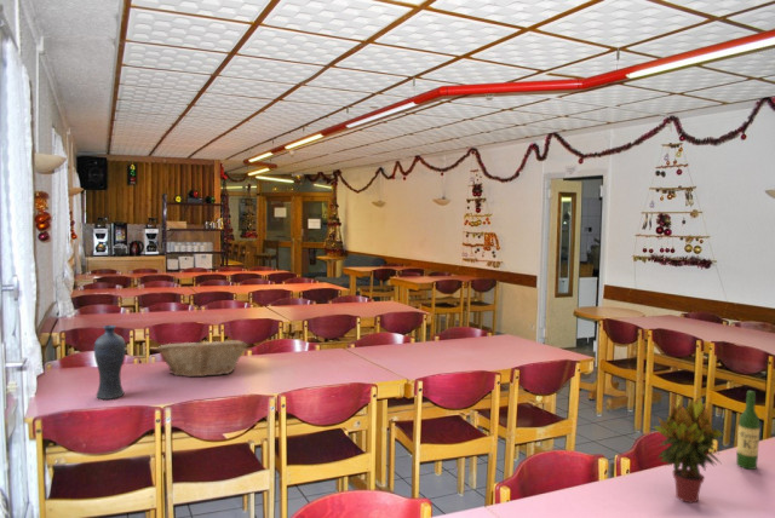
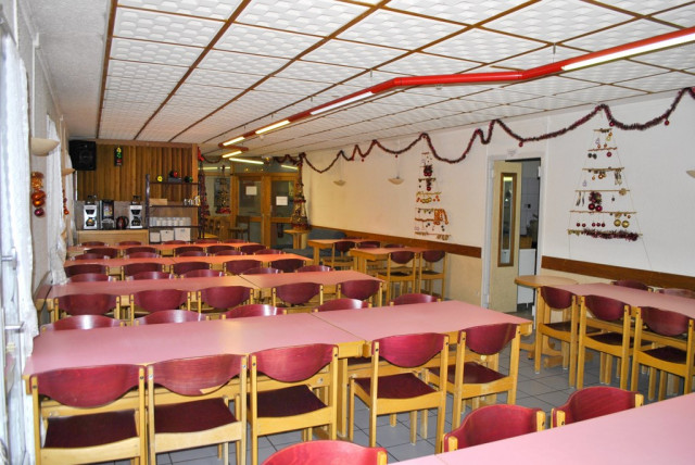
- vase (109, 361)
- fruit basket (202, 353)
- potted plant (689, 448)
- wine bottle (748, 428)
